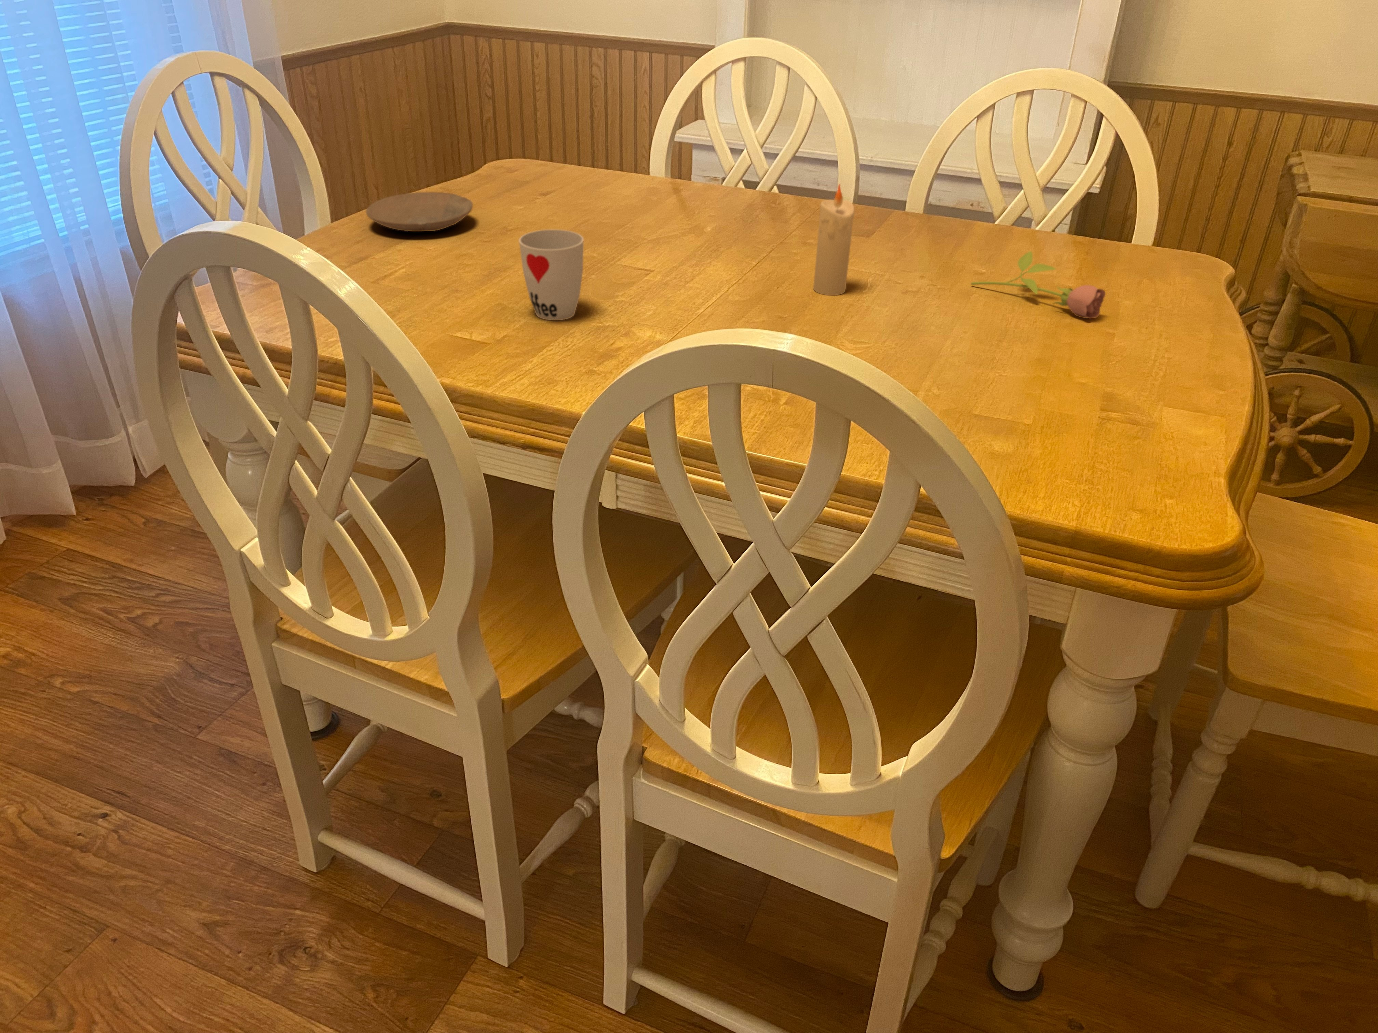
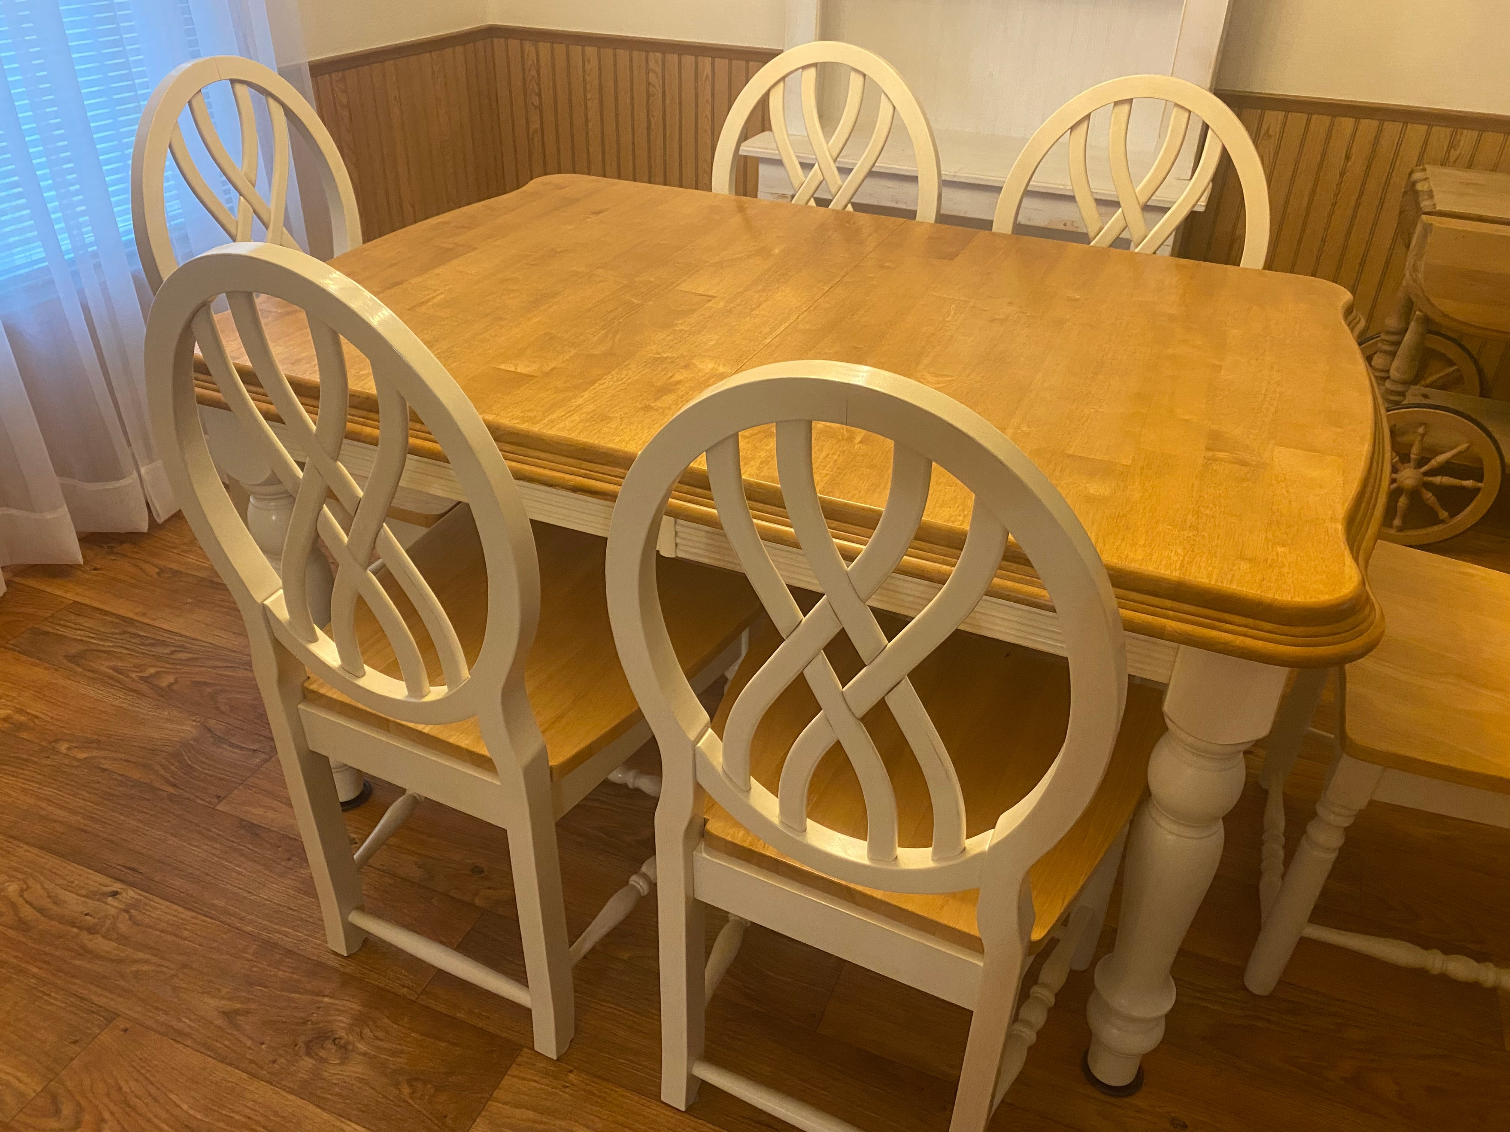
- flower (1036, 283)
- candle (834, 239)
- plate (421, 215)
- cup (553, 278)
